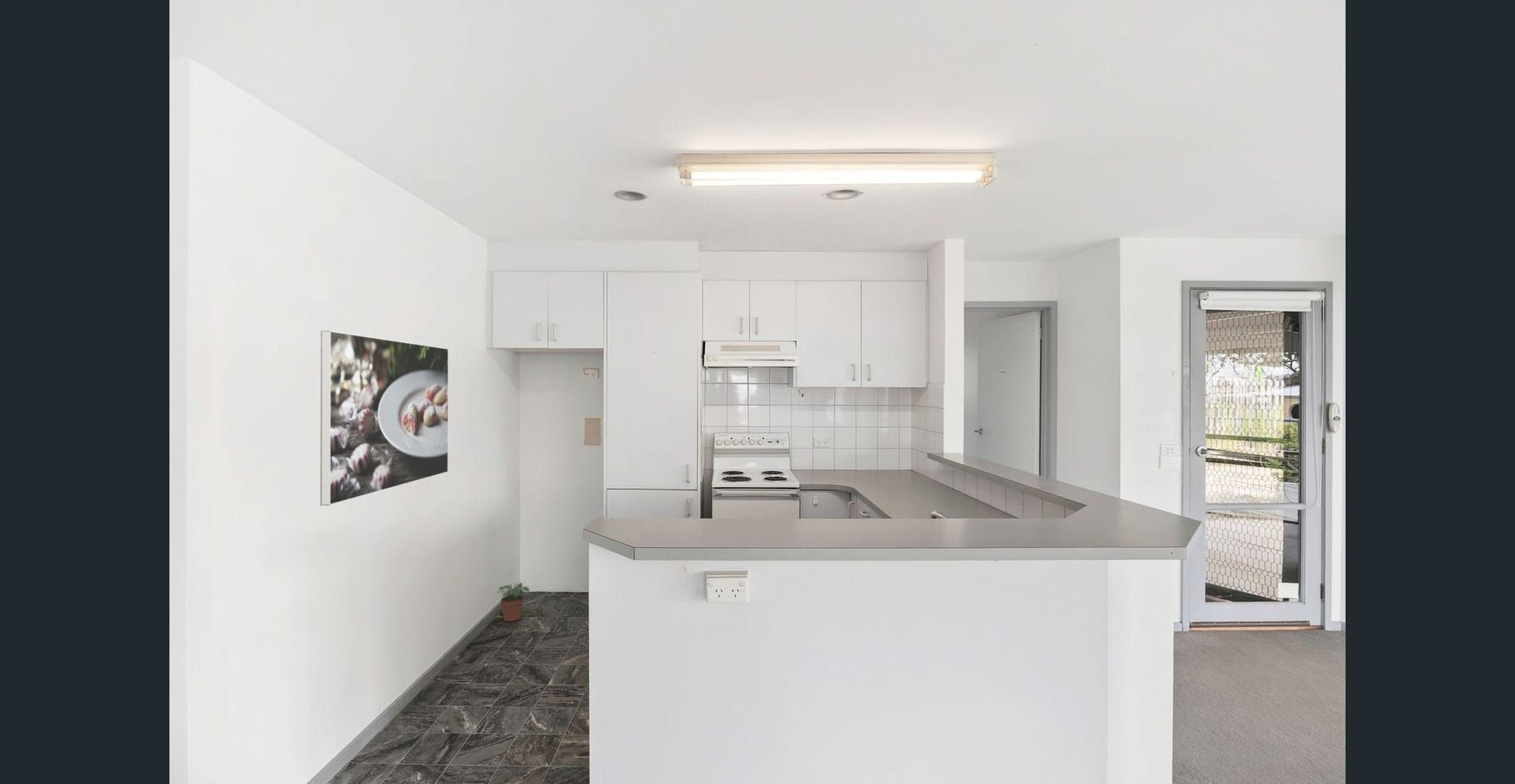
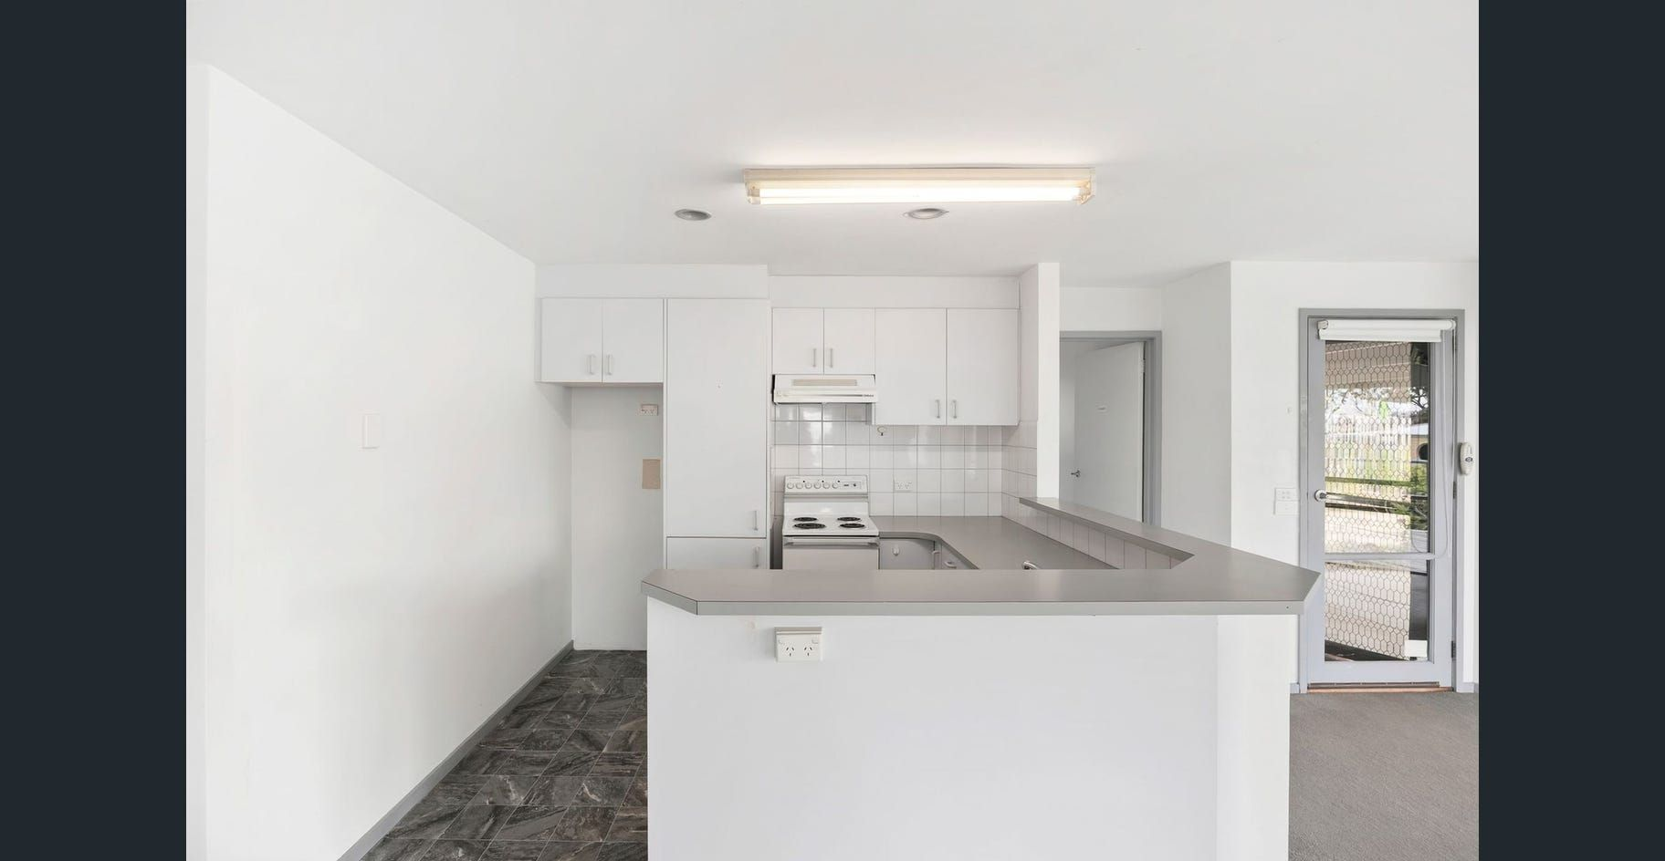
- potted plant (513, 602)
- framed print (395, 413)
